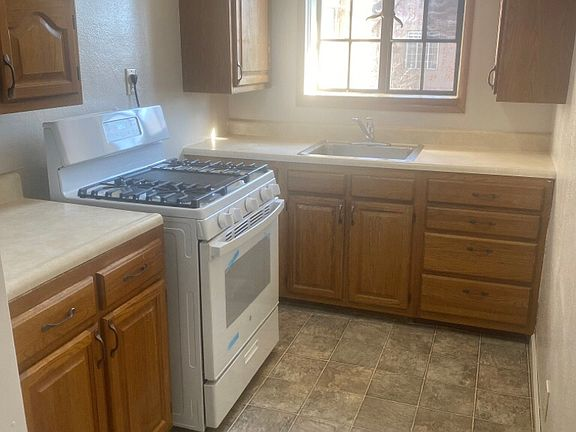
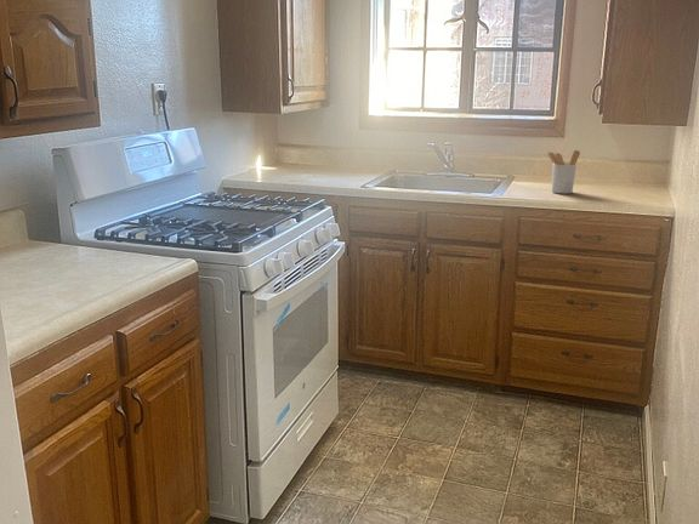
+ utensil holder (559, 171)
